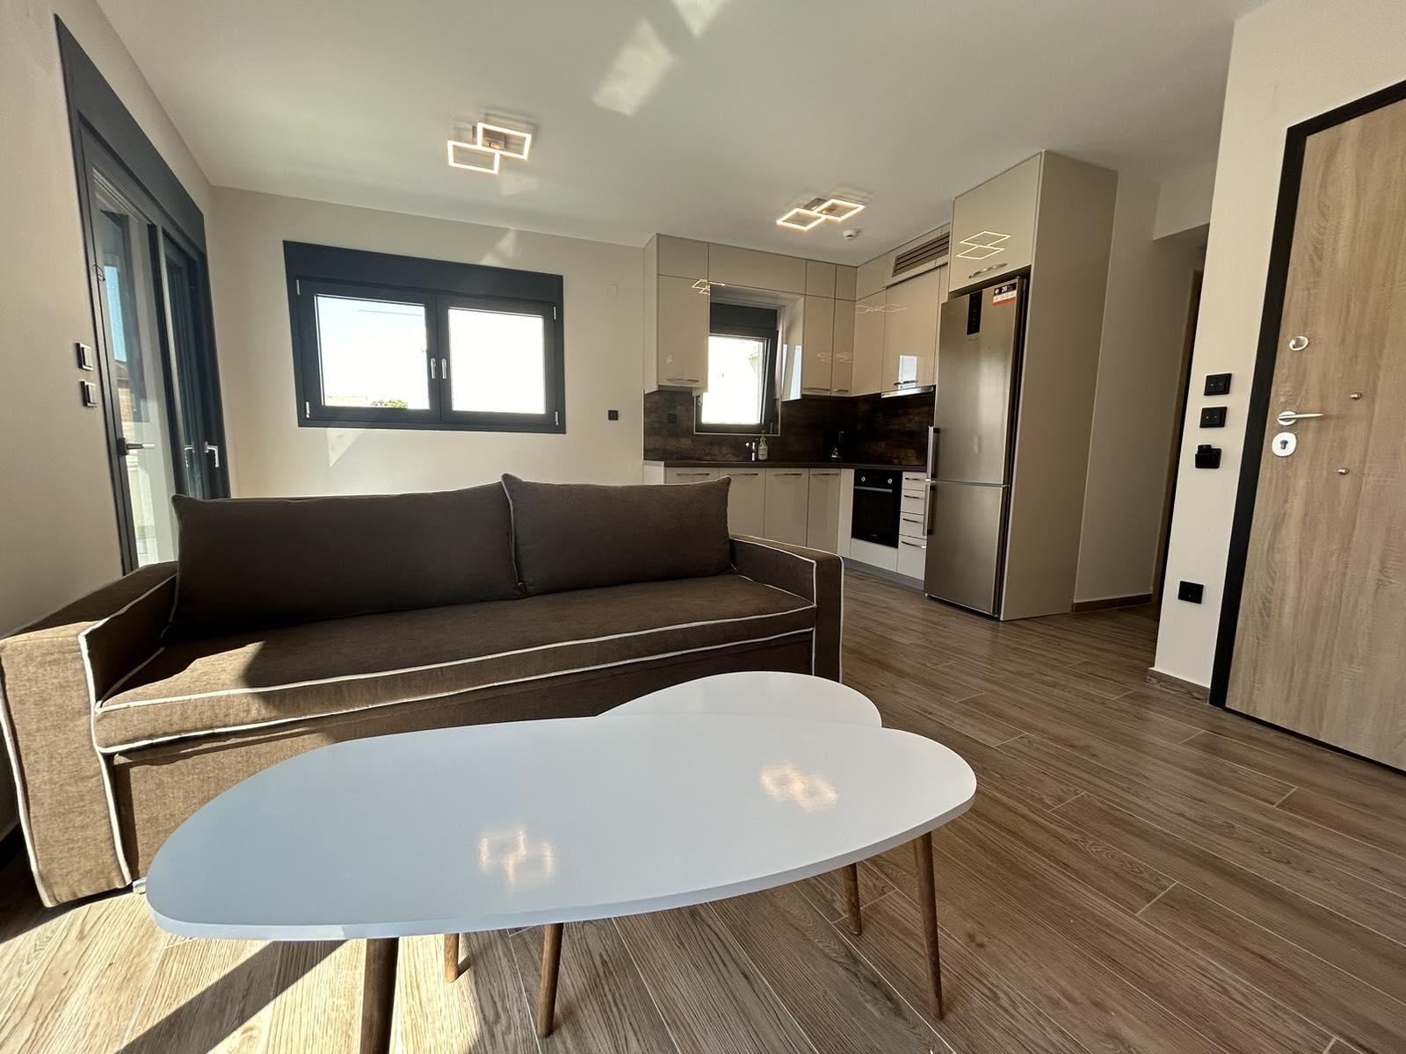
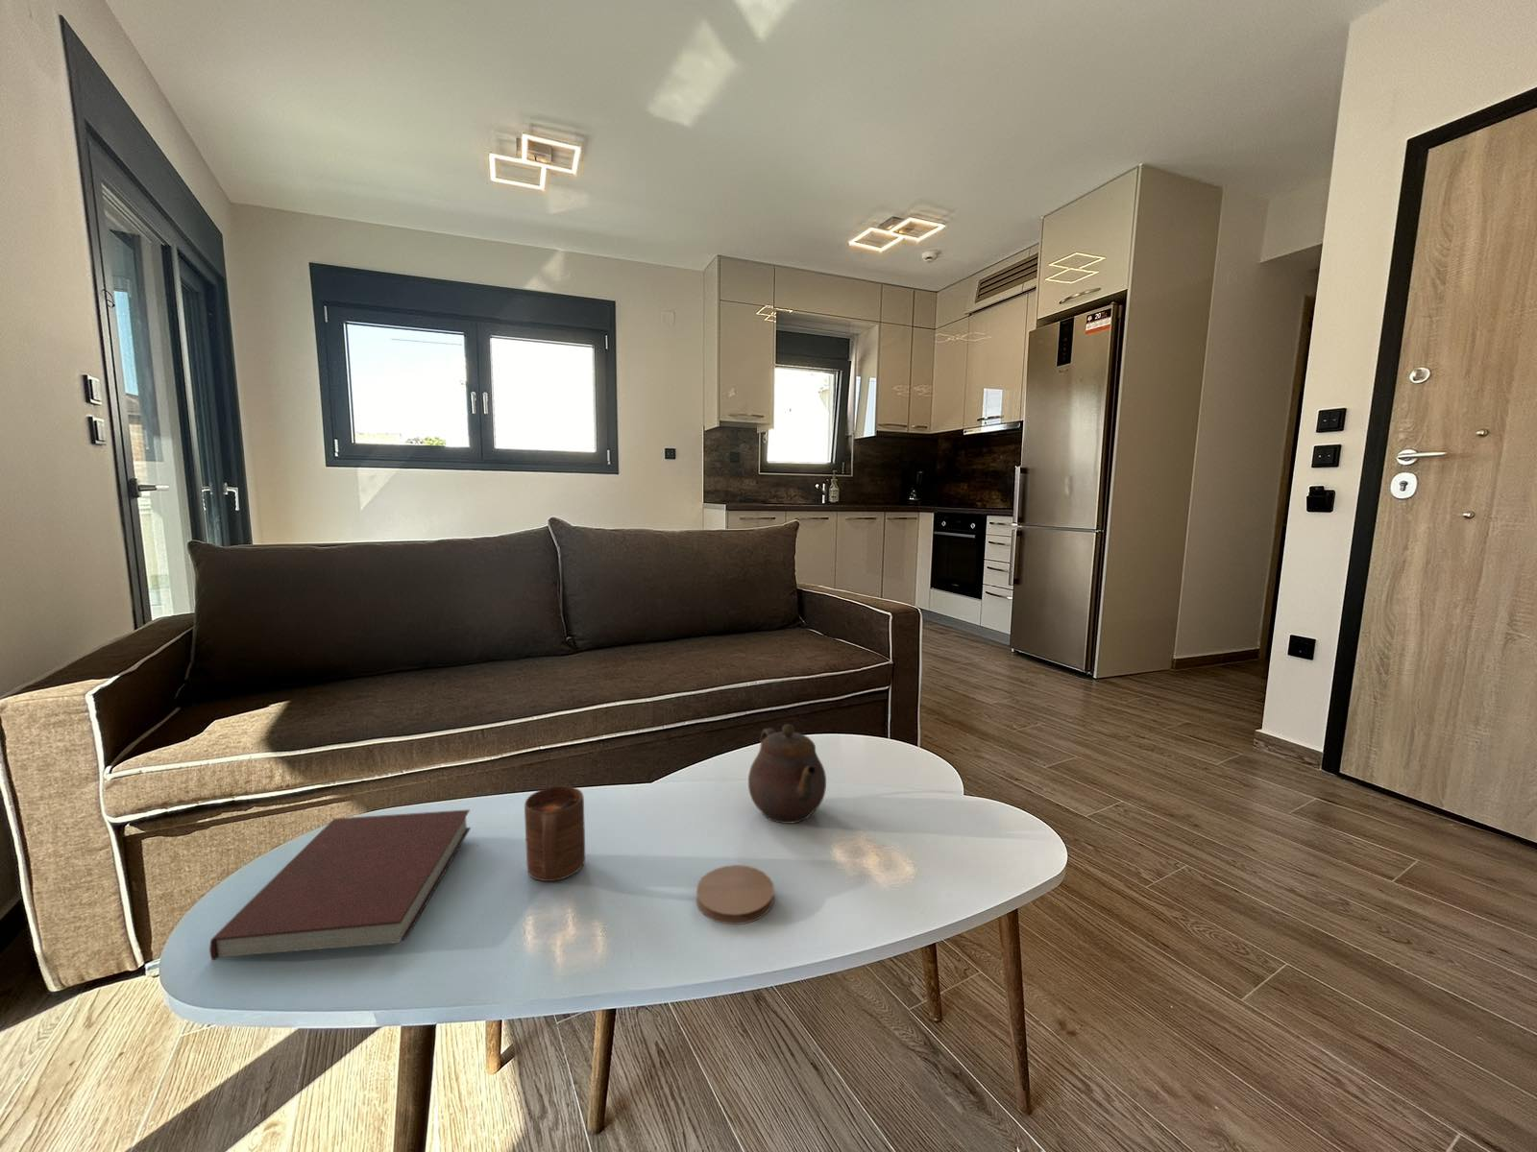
+ notebook (362, 874)
+ coaster (735, 893)
+ cup (557, 836)
+ teapot (785, 765)
